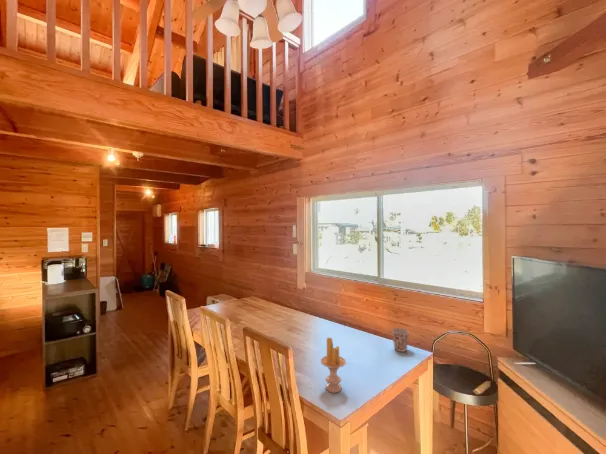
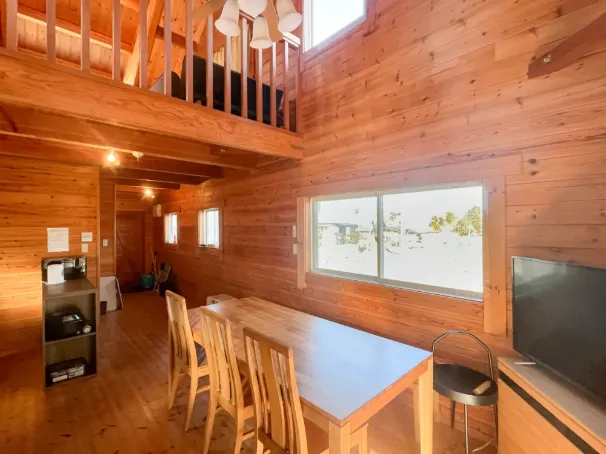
- cup (400, 340)
- candle (333, 362)
